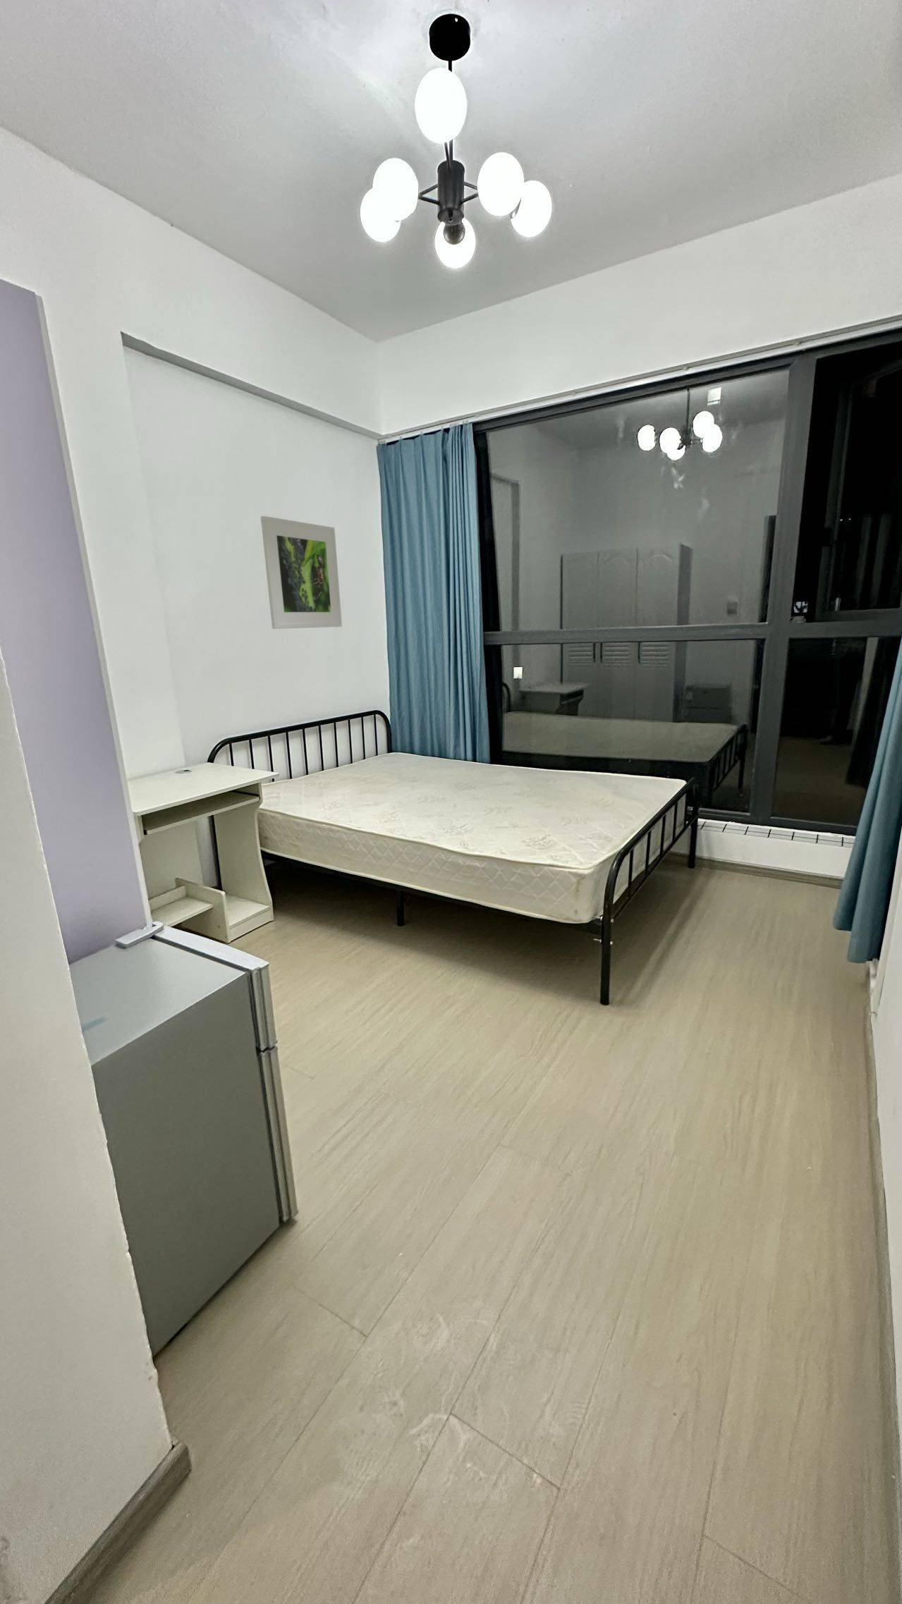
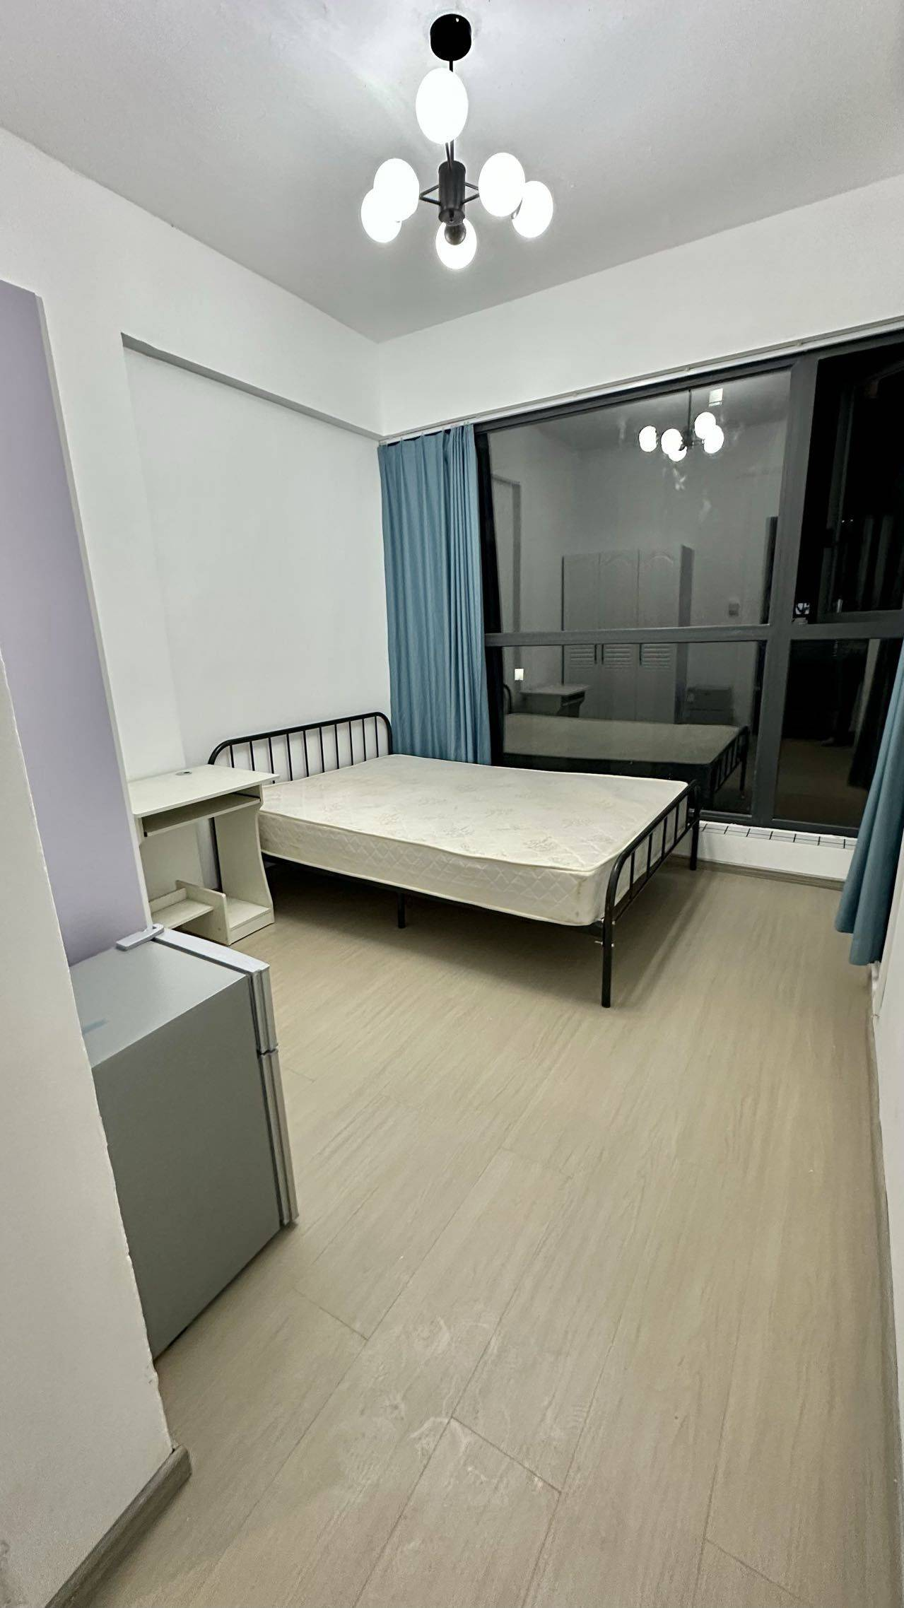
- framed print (305, 576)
